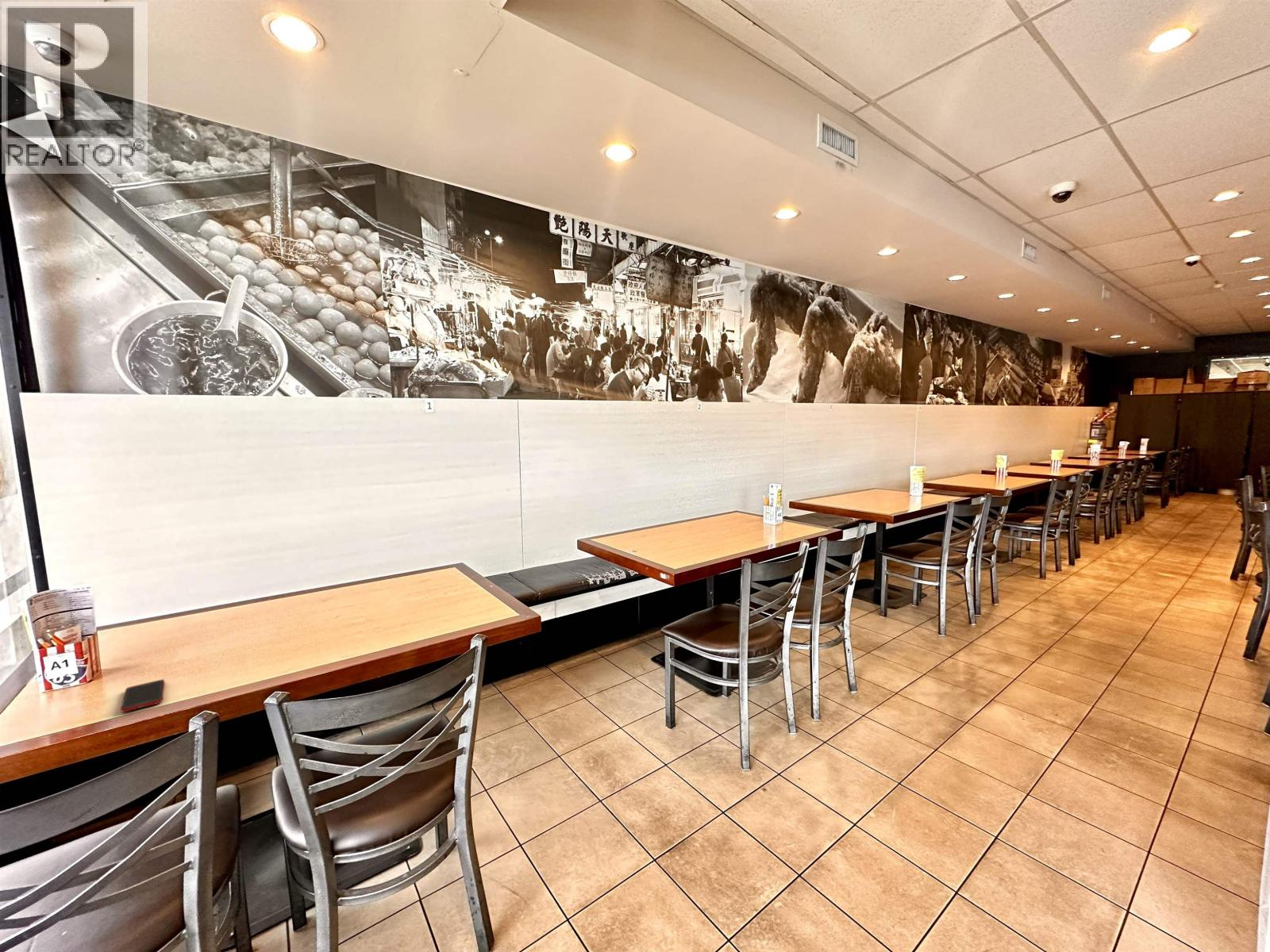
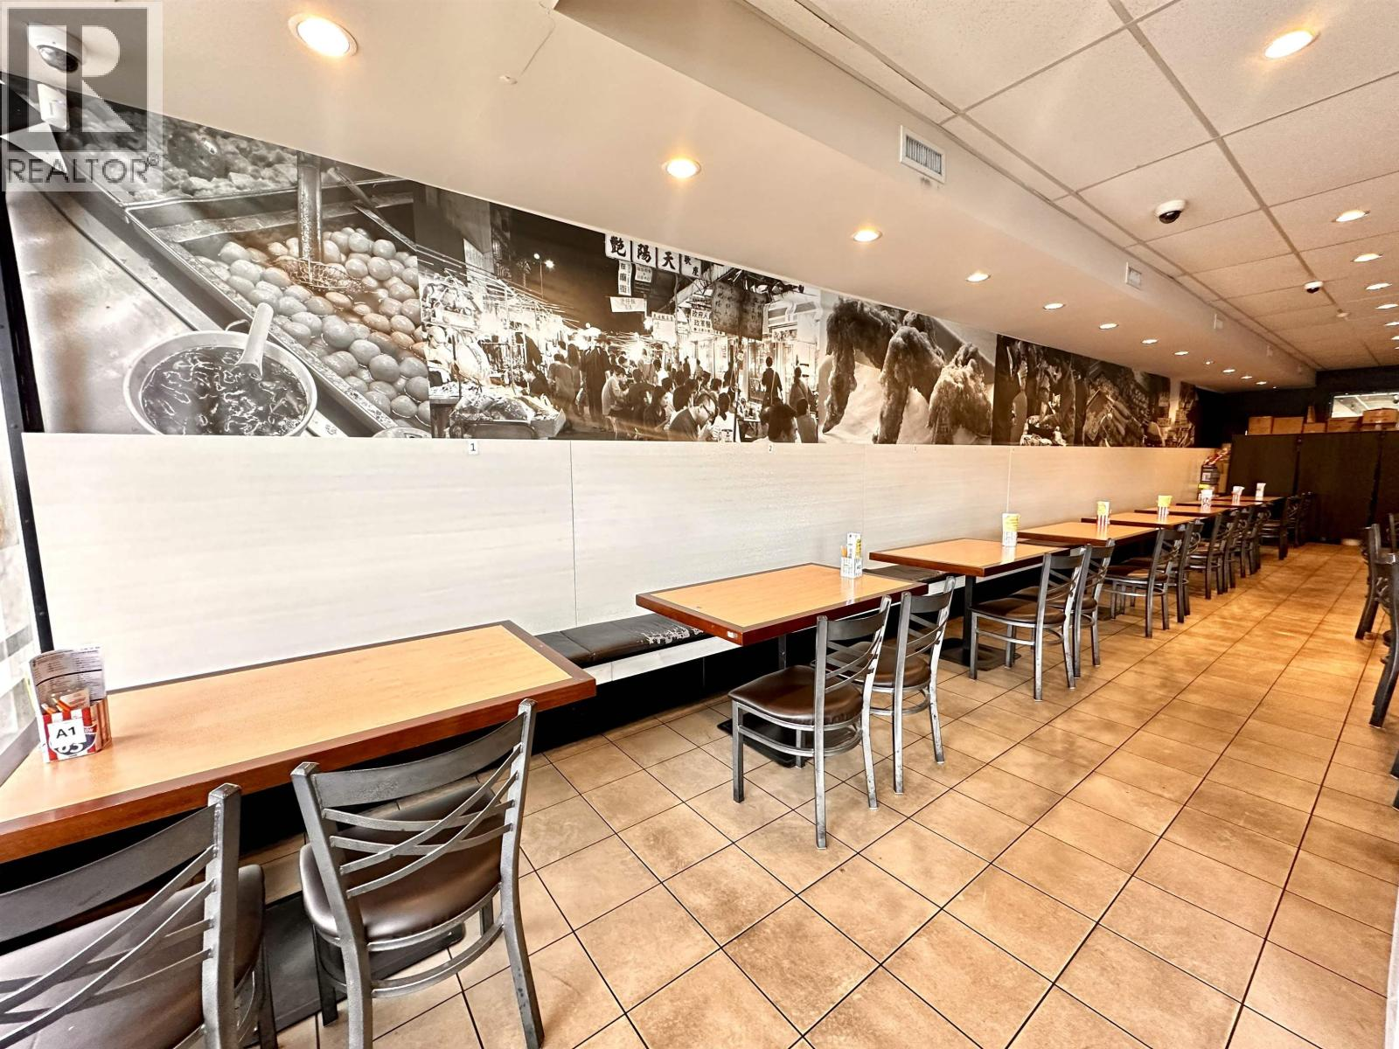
- cell phone (144, 695)
